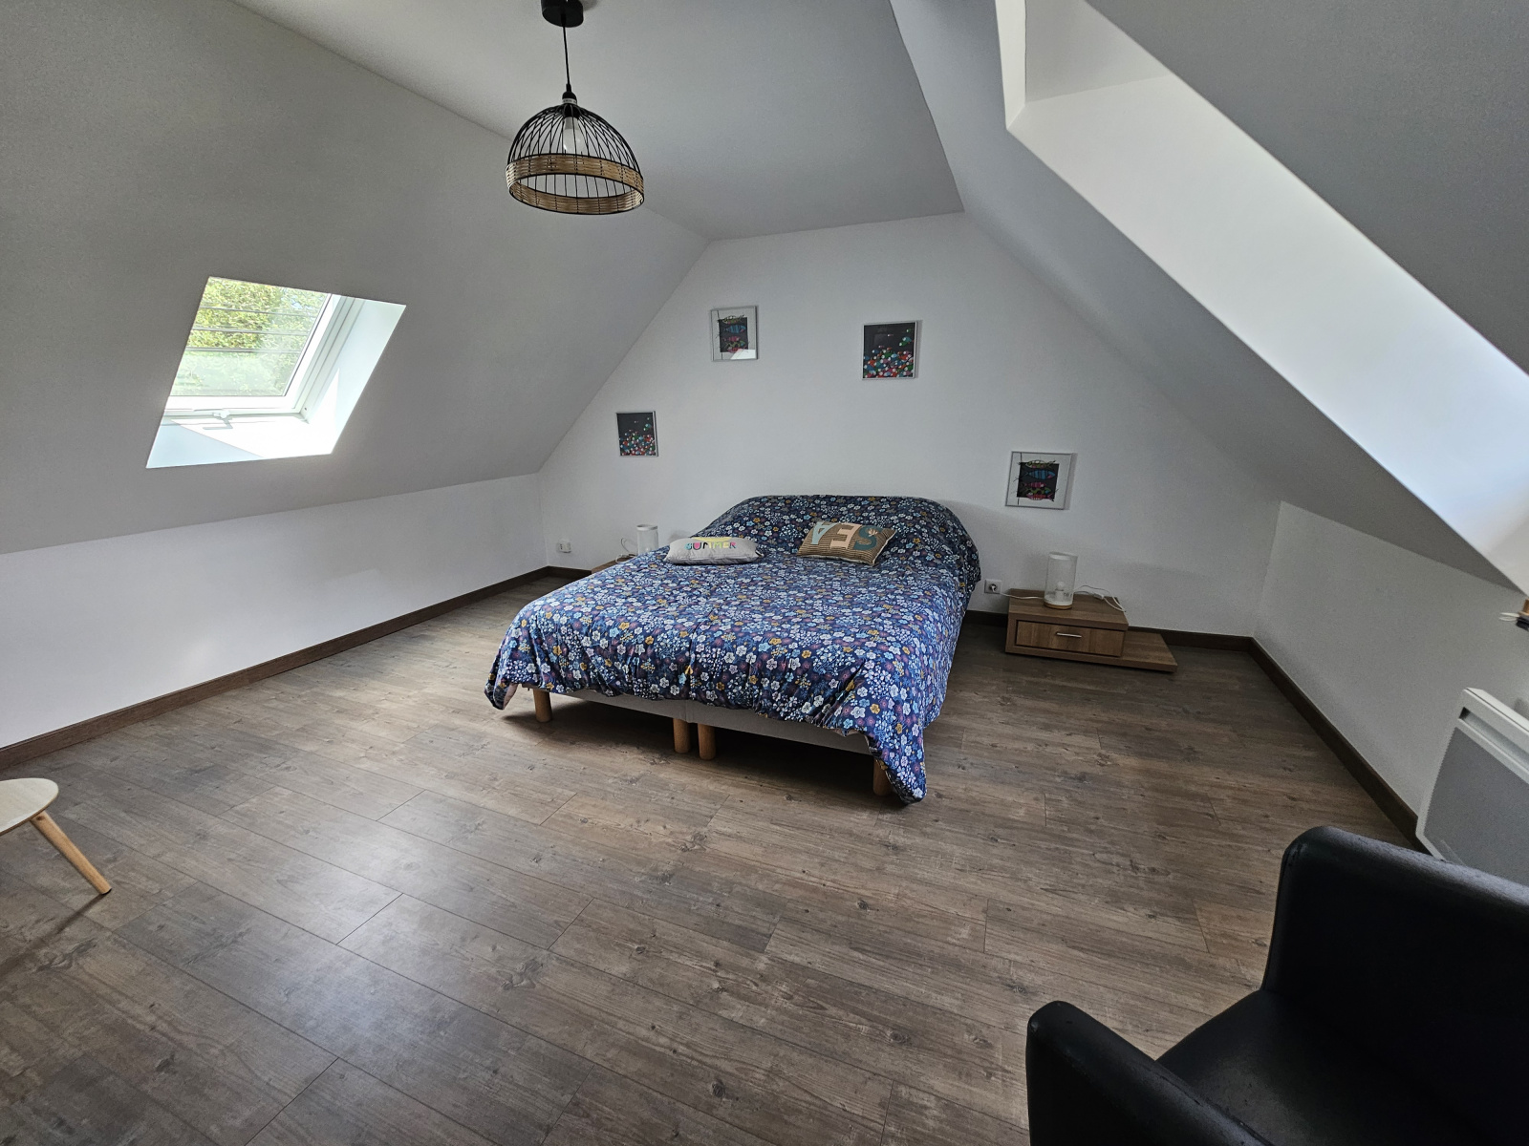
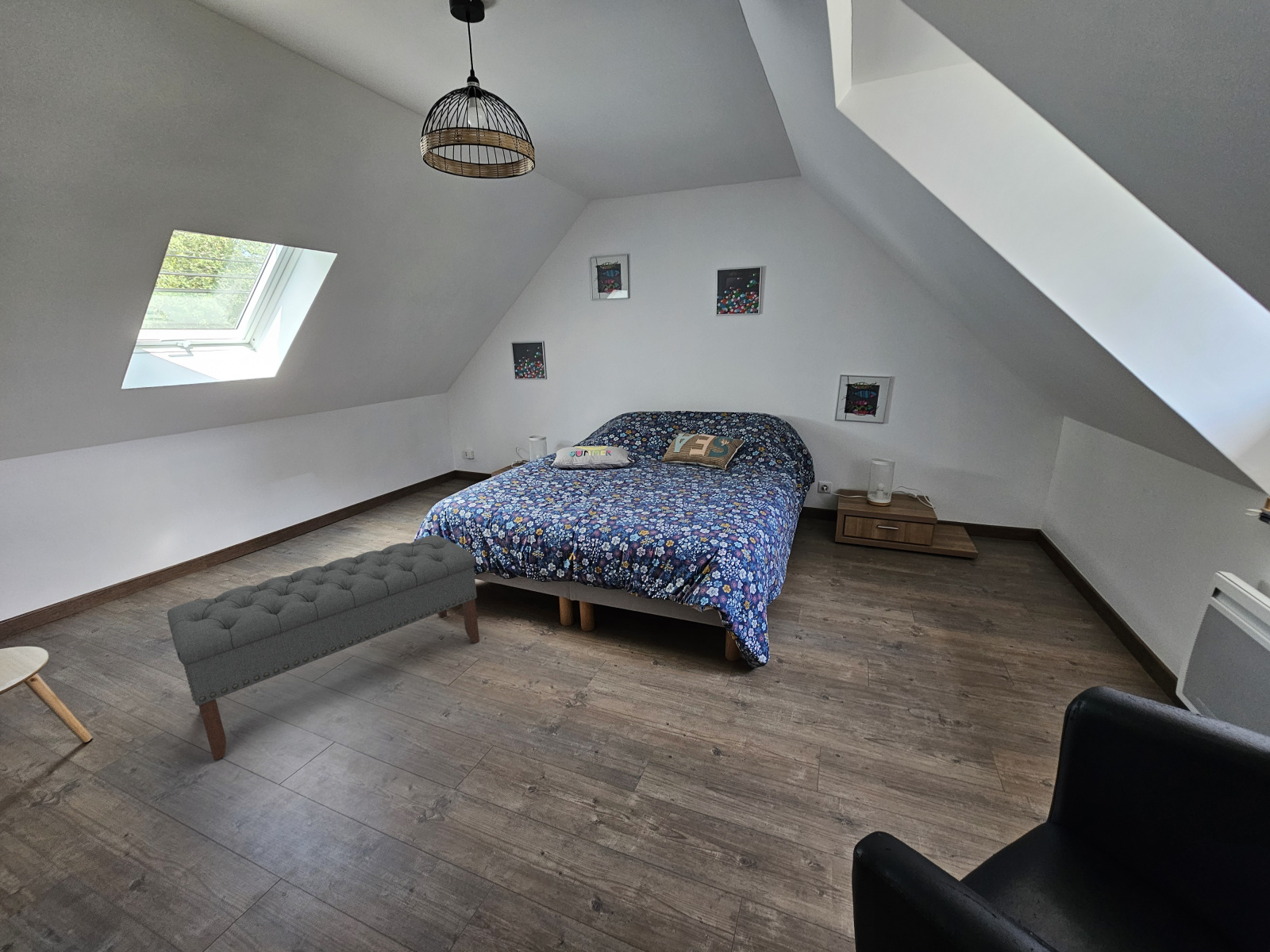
+ bench (344, 624)
